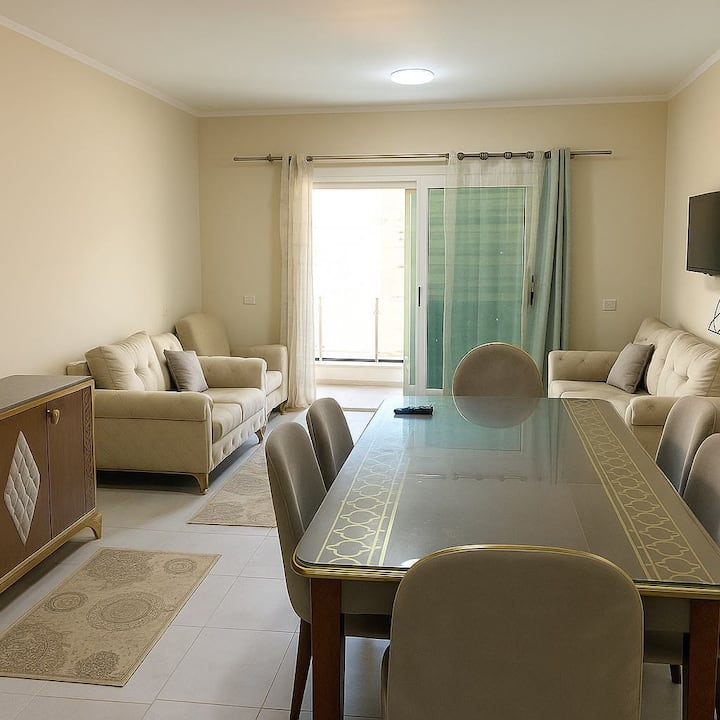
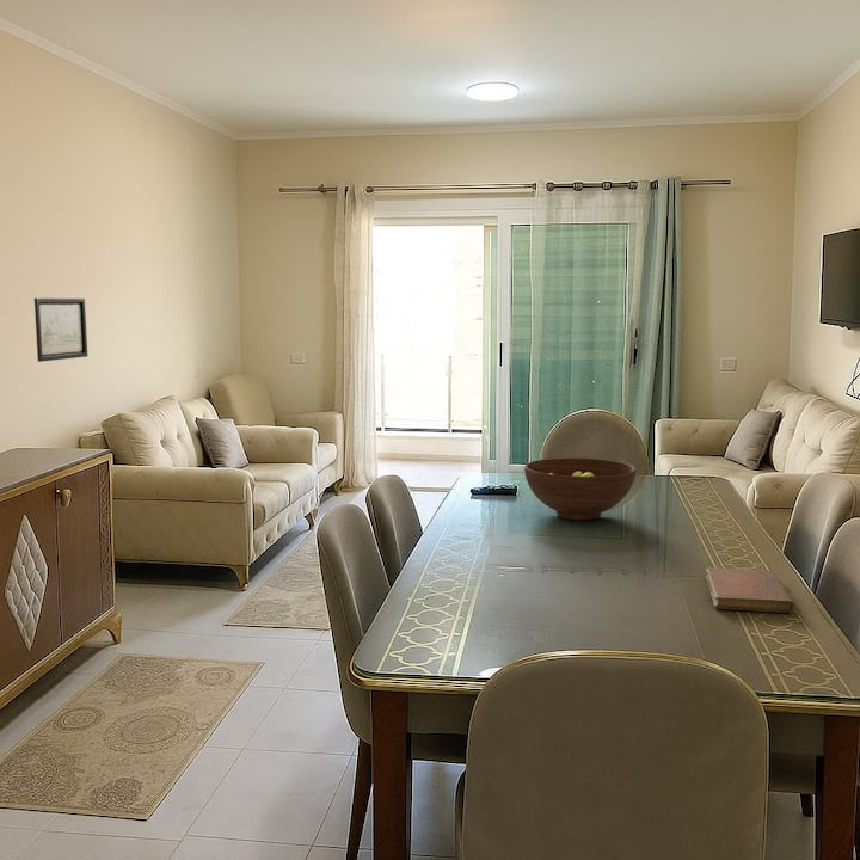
+ notebook (747, 588)
+ wall art (62, 328)
+ fruit bowl (578, 491)
